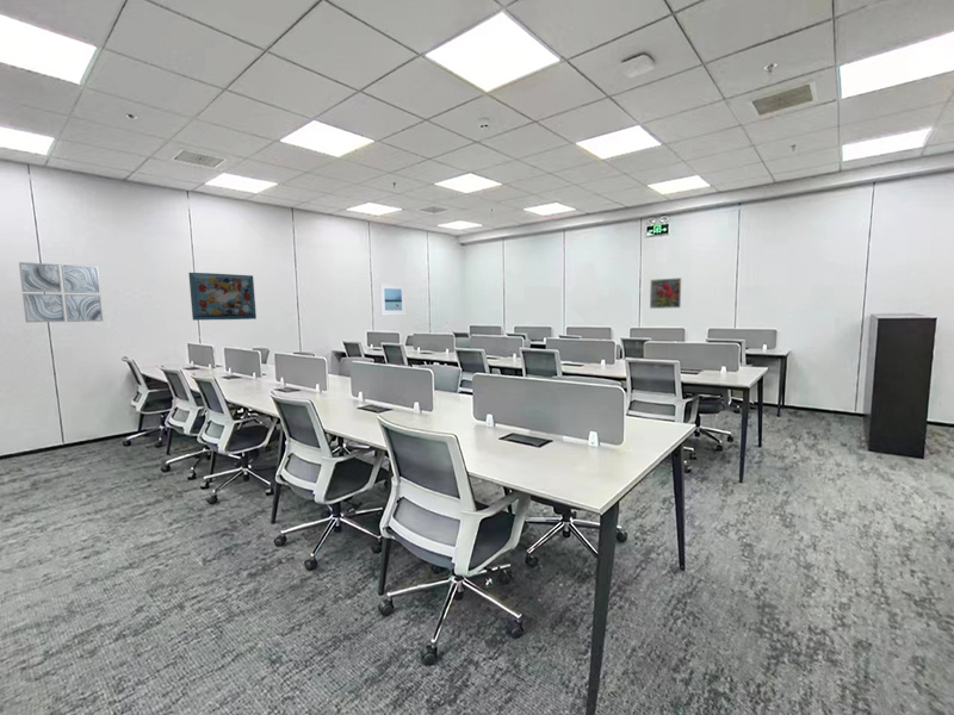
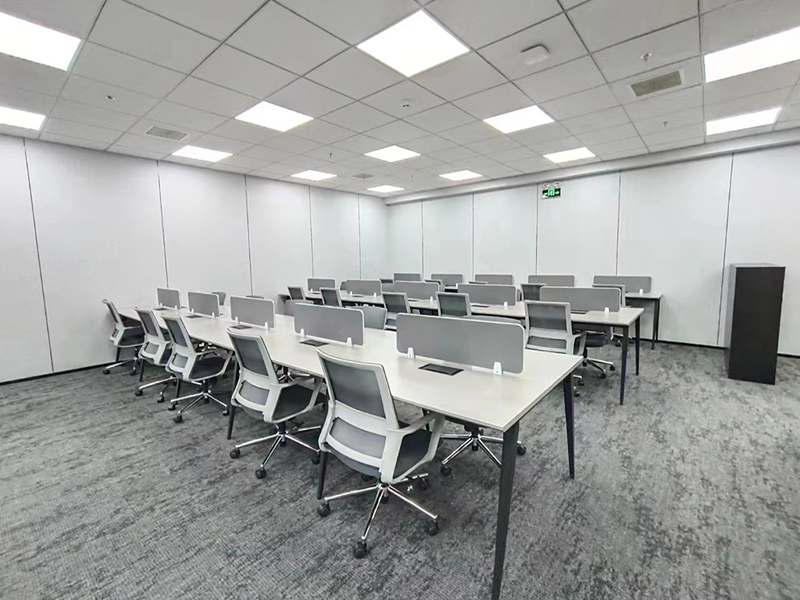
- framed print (392, 299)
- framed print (664, 293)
- rug (224, 297)
- wall art (64, 292)
